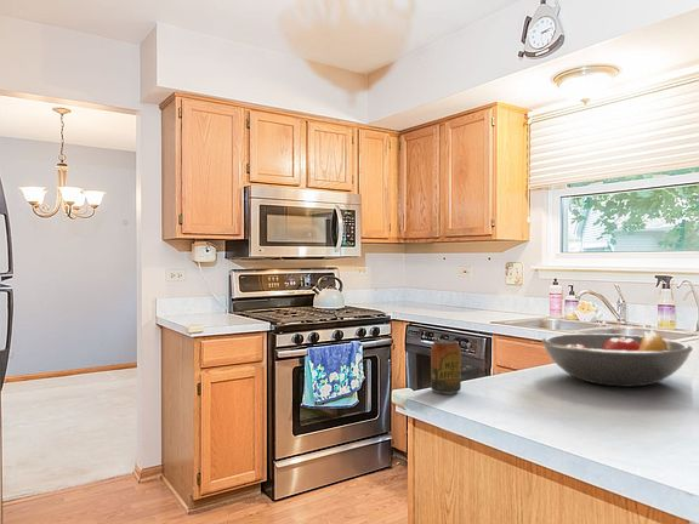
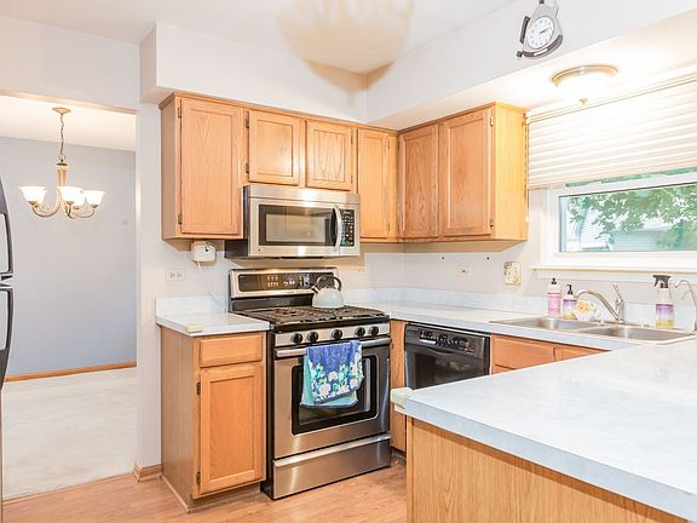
- fruit bowl (613, 355)
- beverage can (445, 365)
